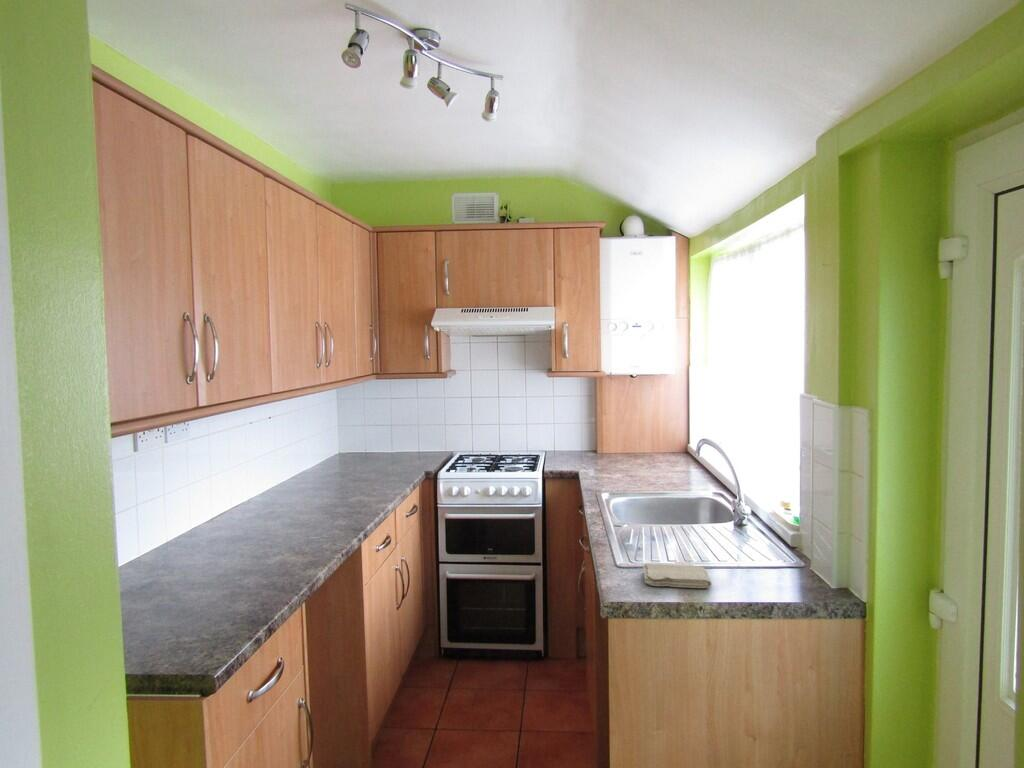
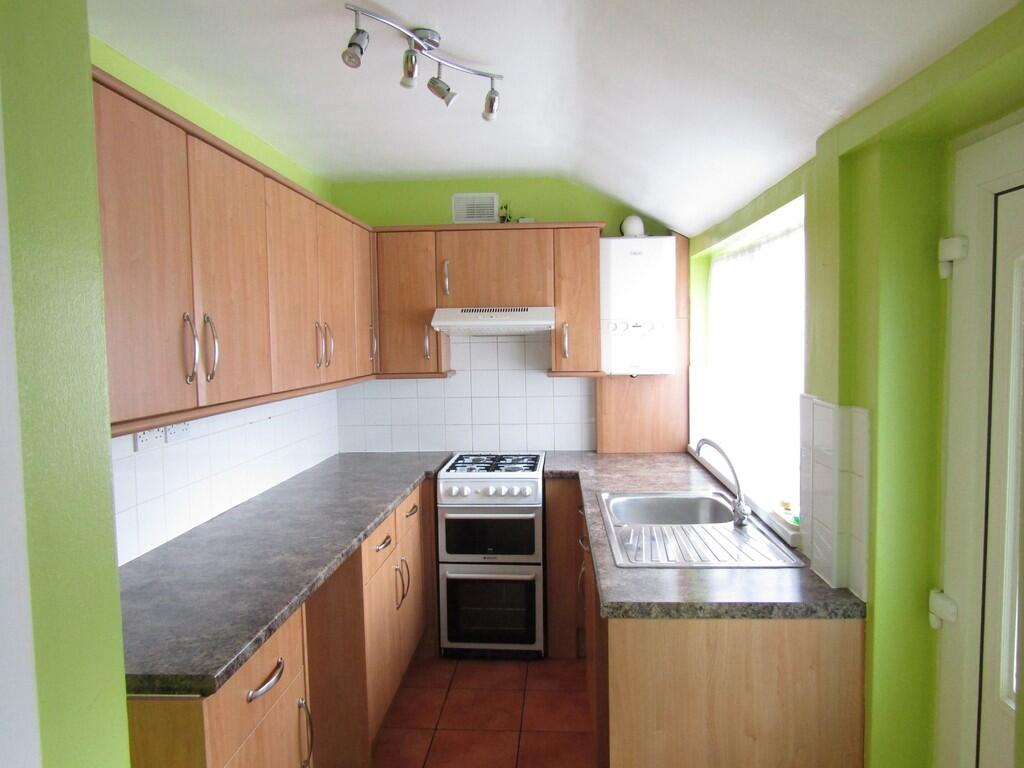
- washcloth (675, 574)
